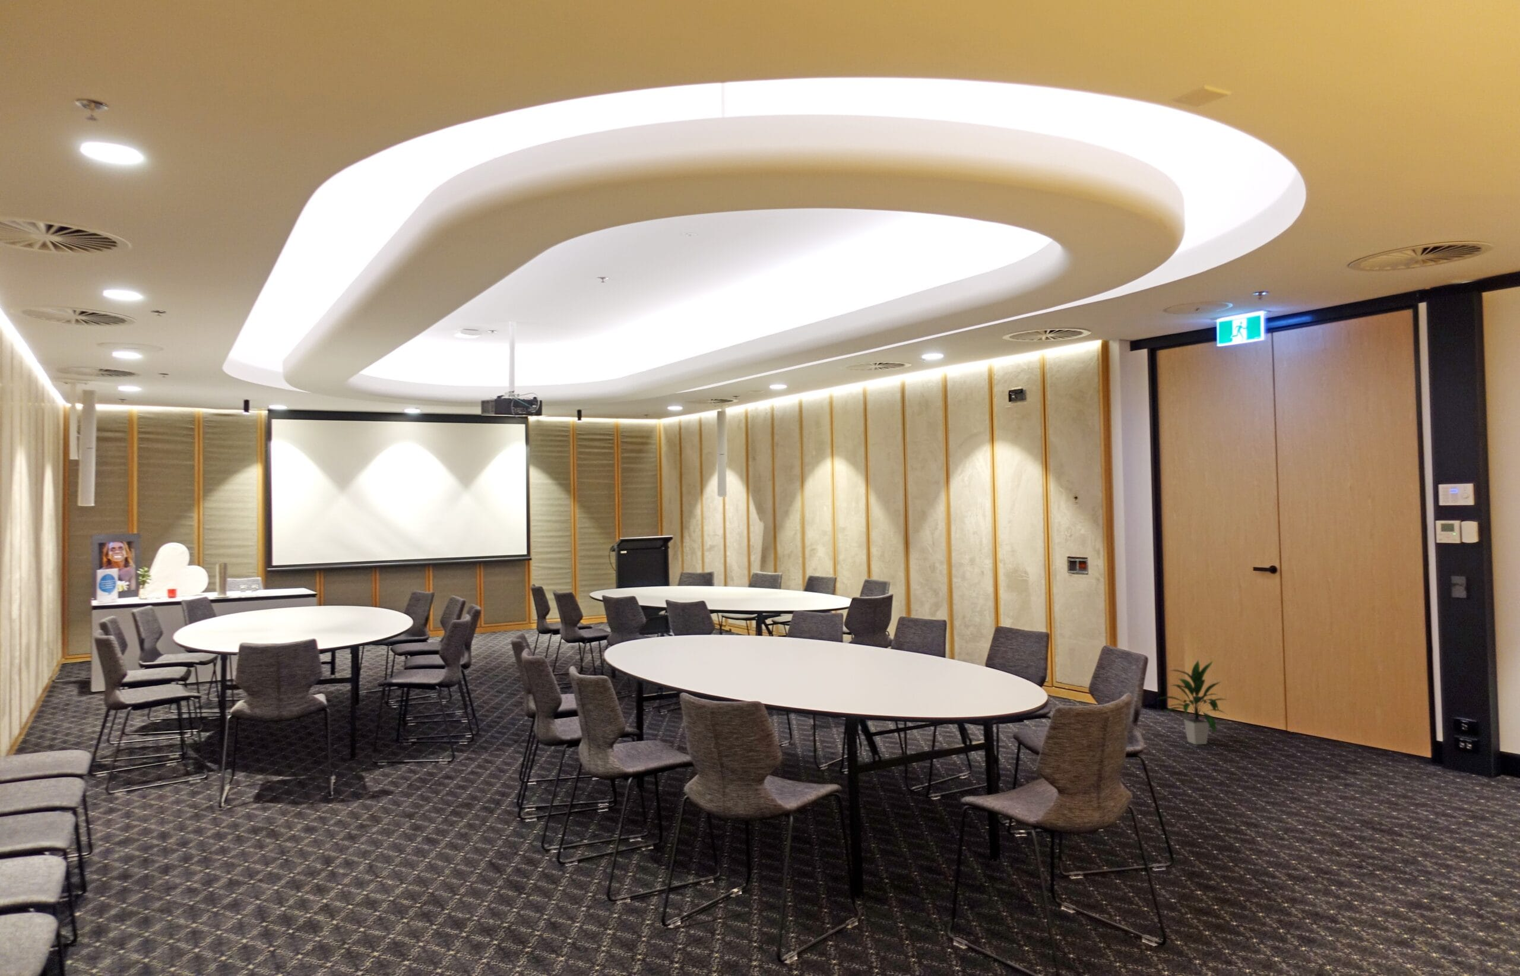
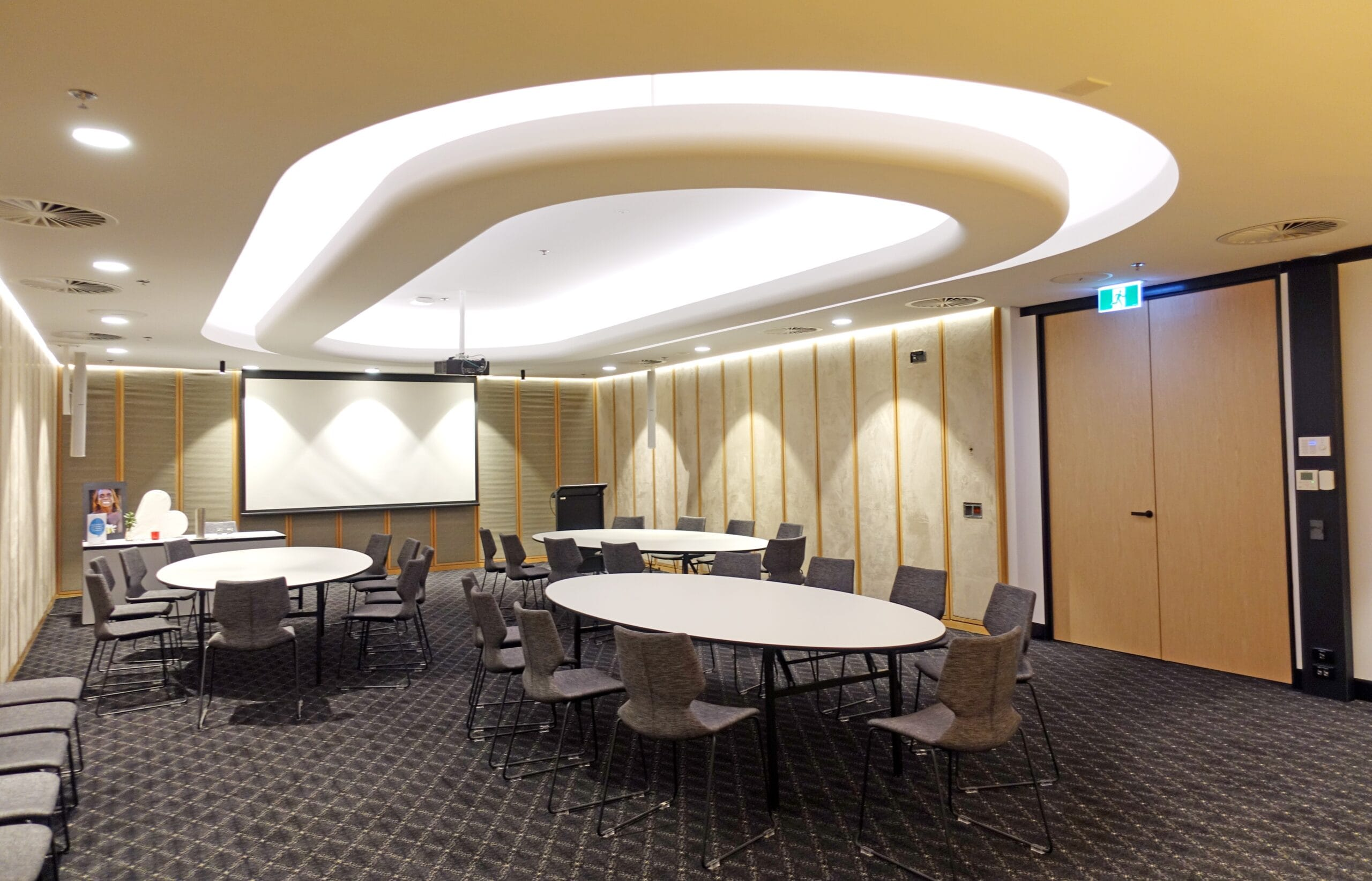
- indoor plant (1195, 701)
